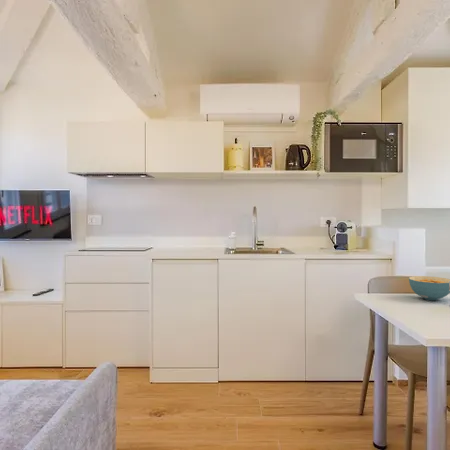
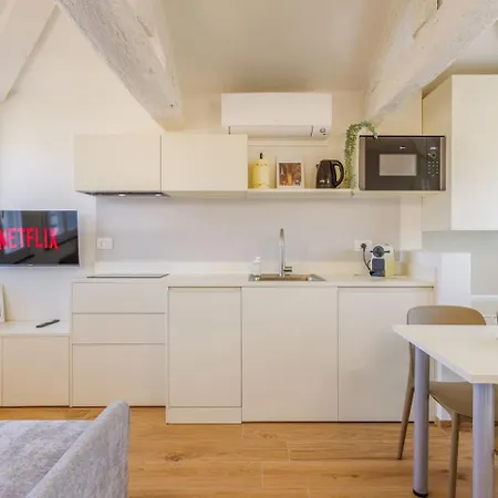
- cereal bowl (430, 289)
